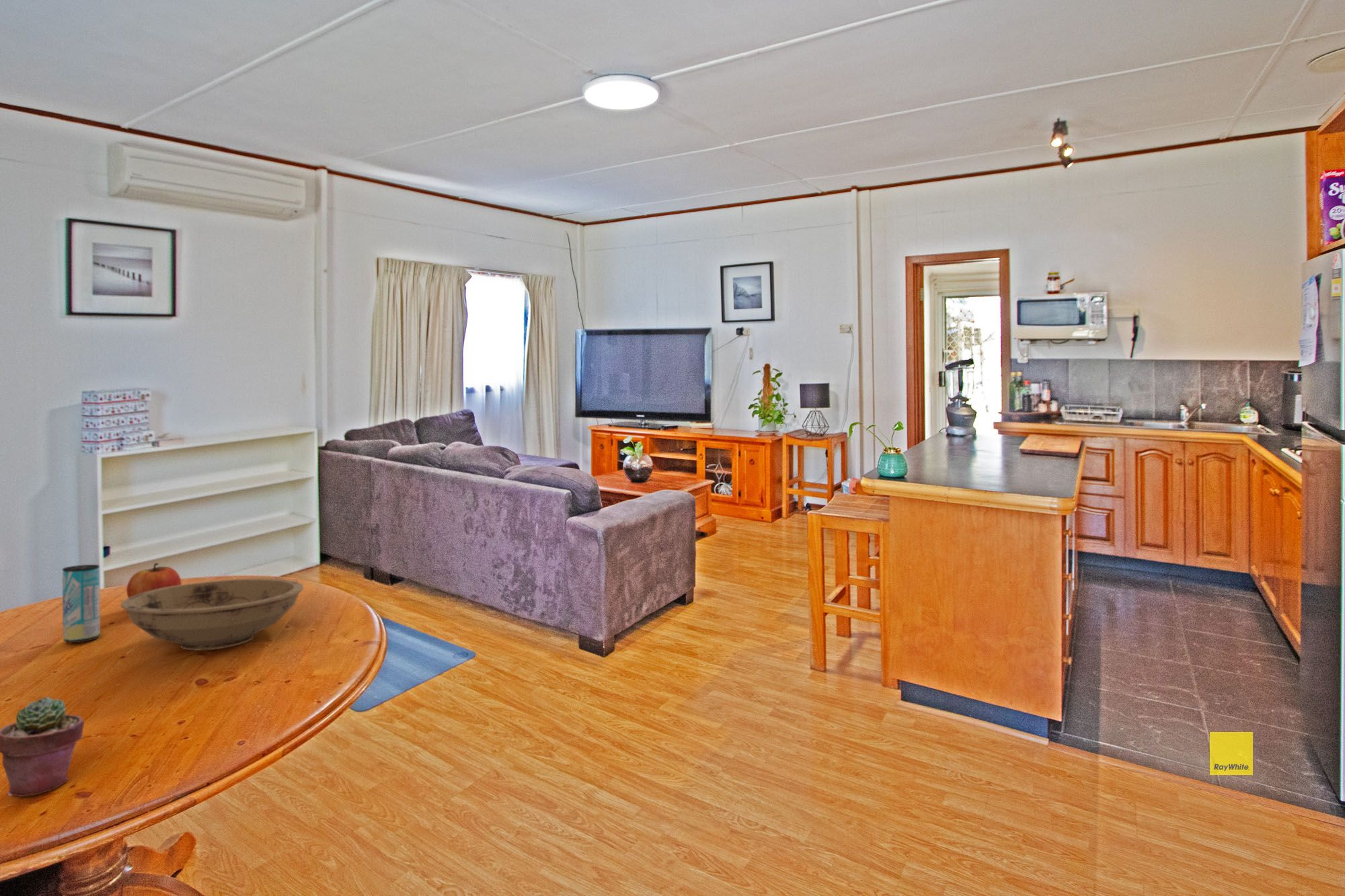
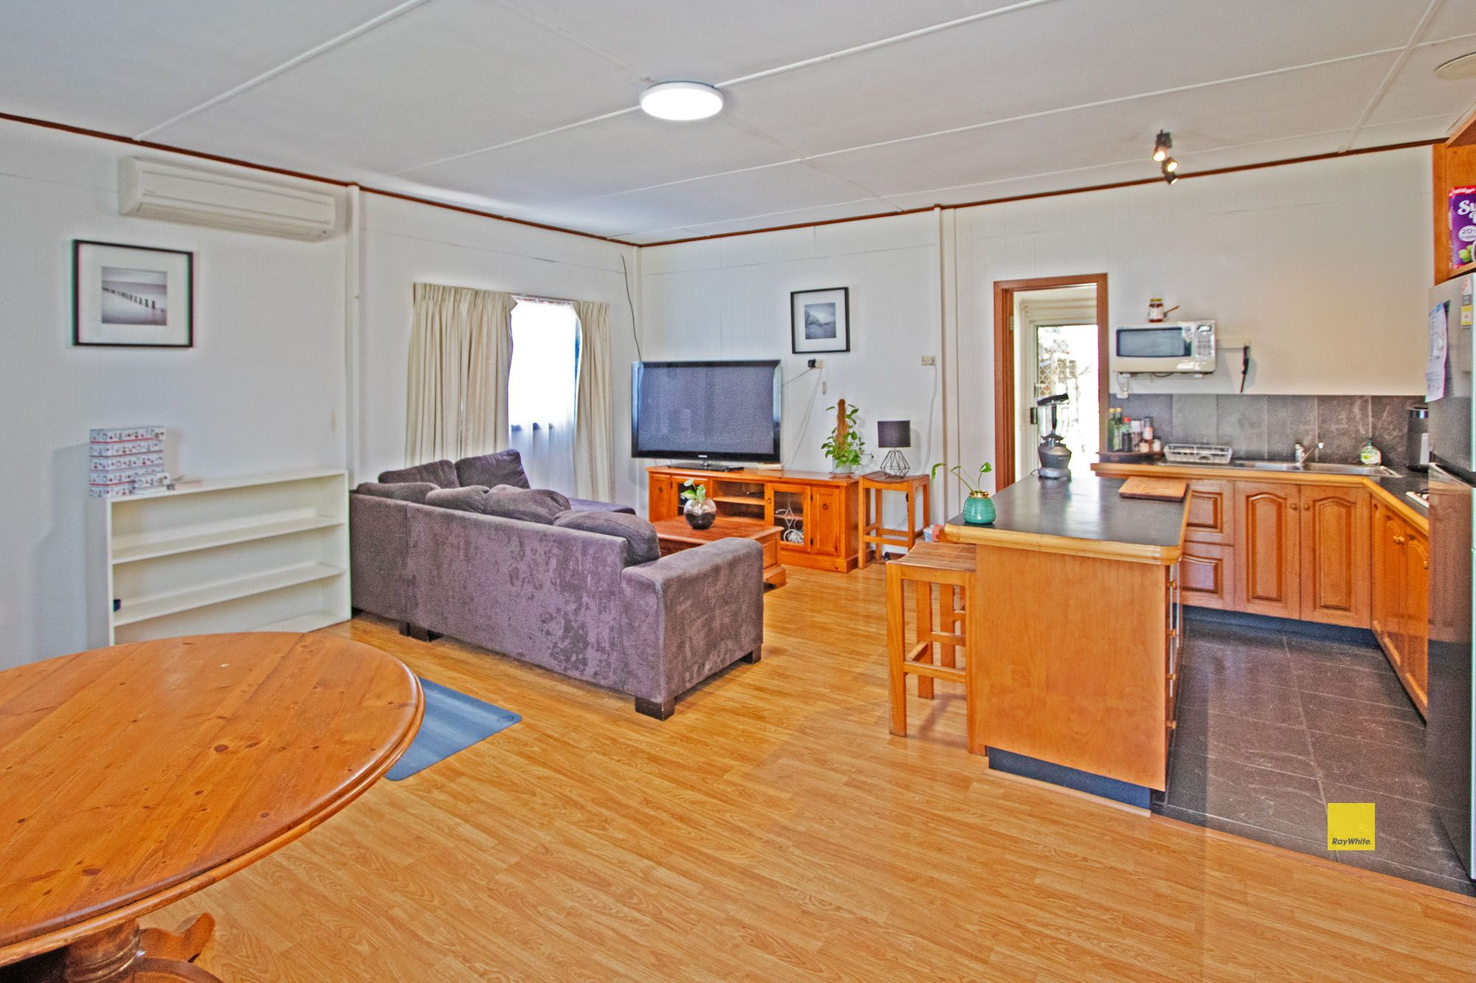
- bowl (217, 617)
- beverage can (81, 603)
- apple (155, 585)
- potted succulent (40, 742)
